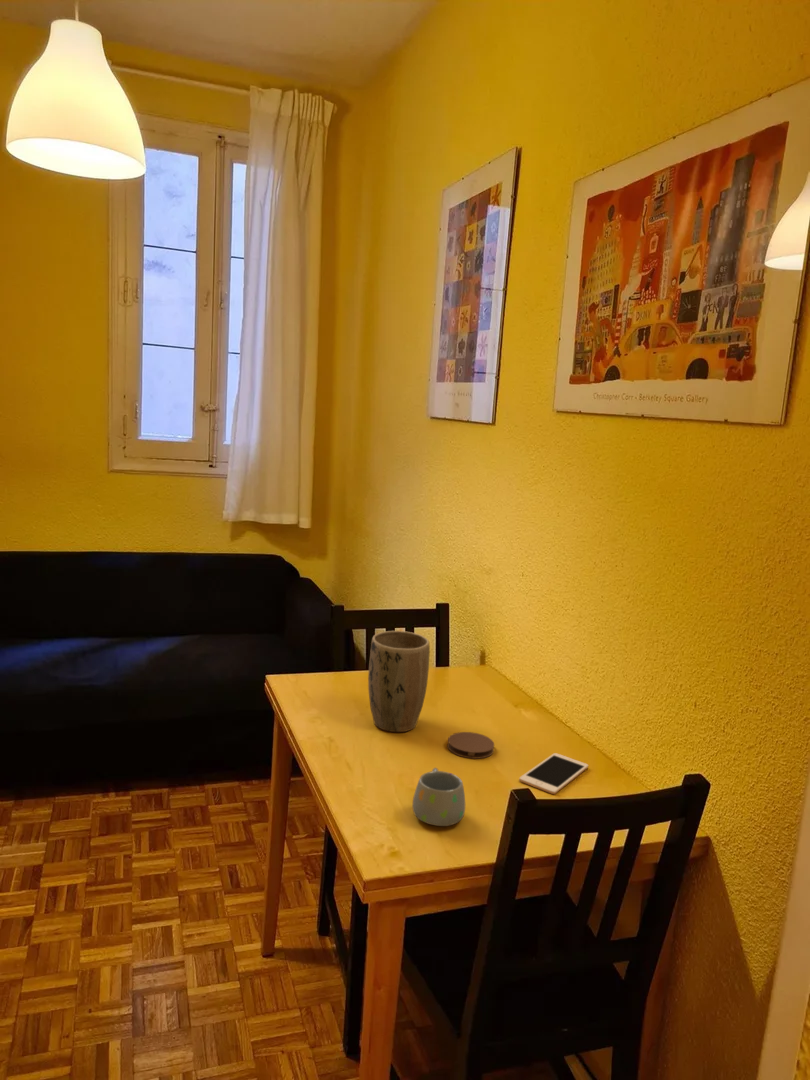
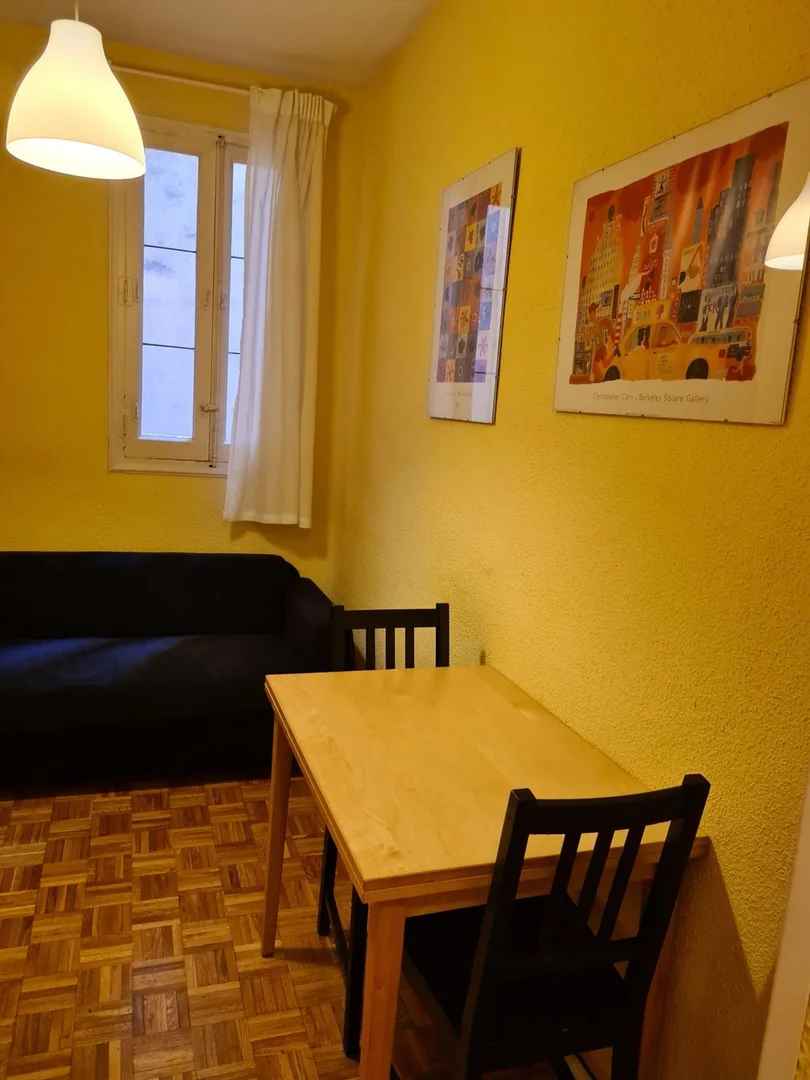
- mug (438, 794)
- cell phone (554, 772)
- plant pot (397, 681)
- coaster (470, 744)
